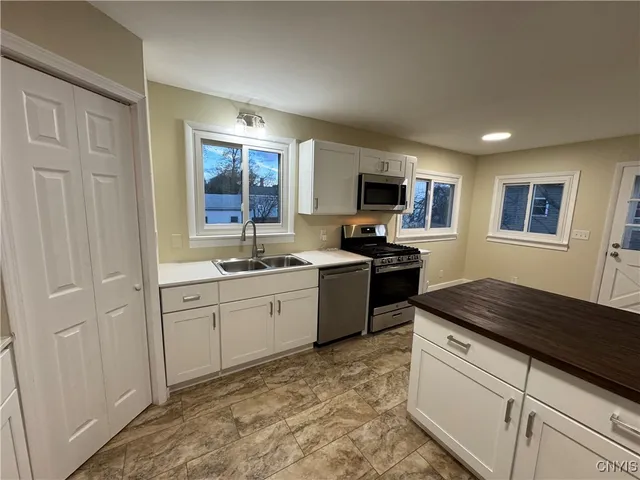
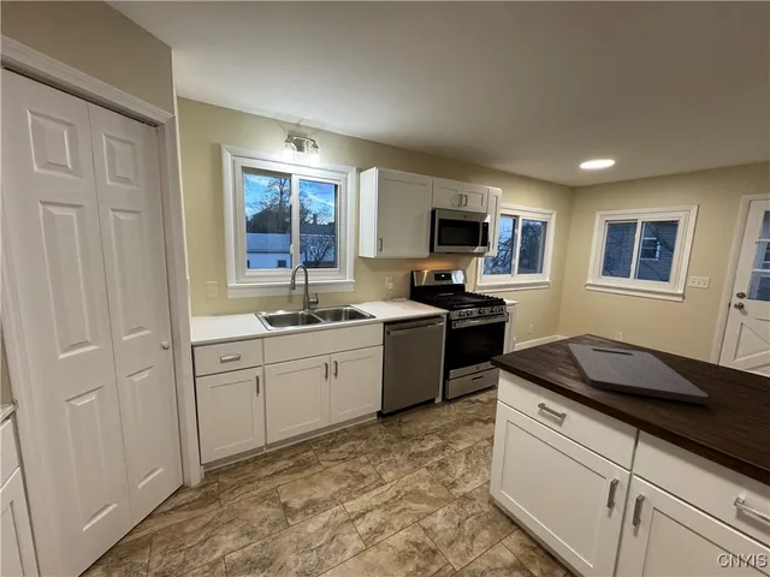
+ cutting board (622, 367)
